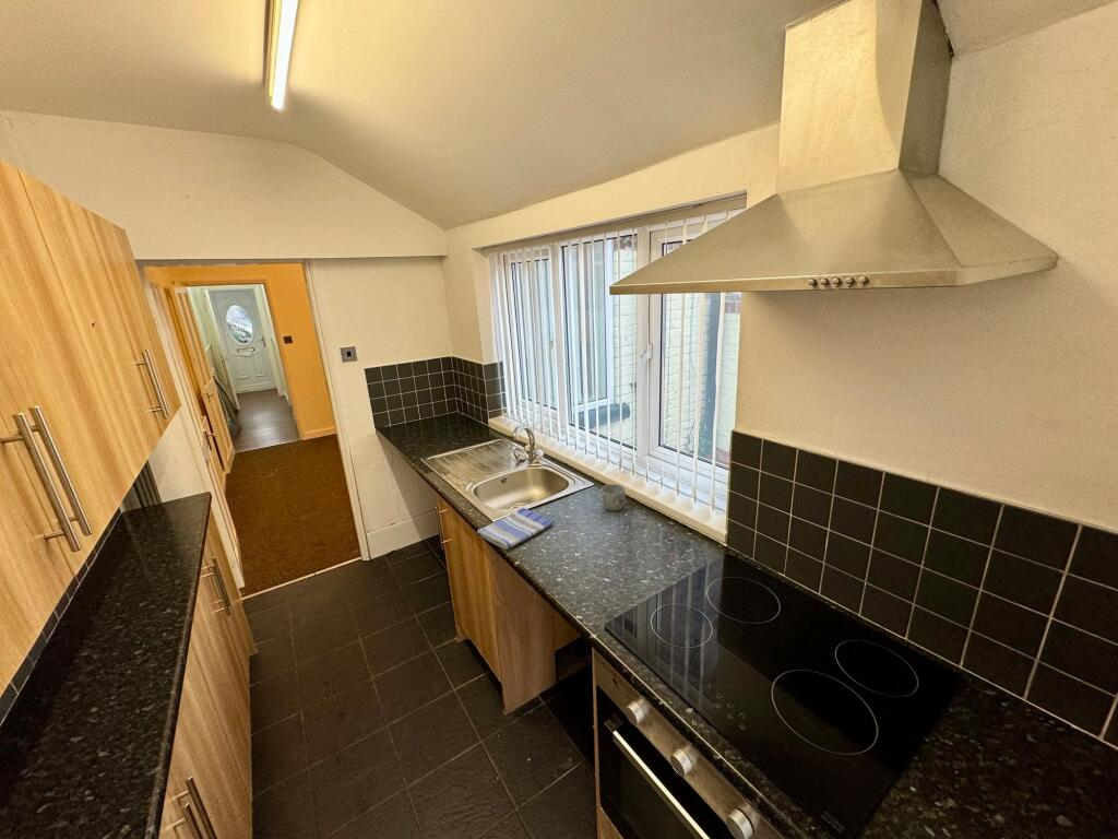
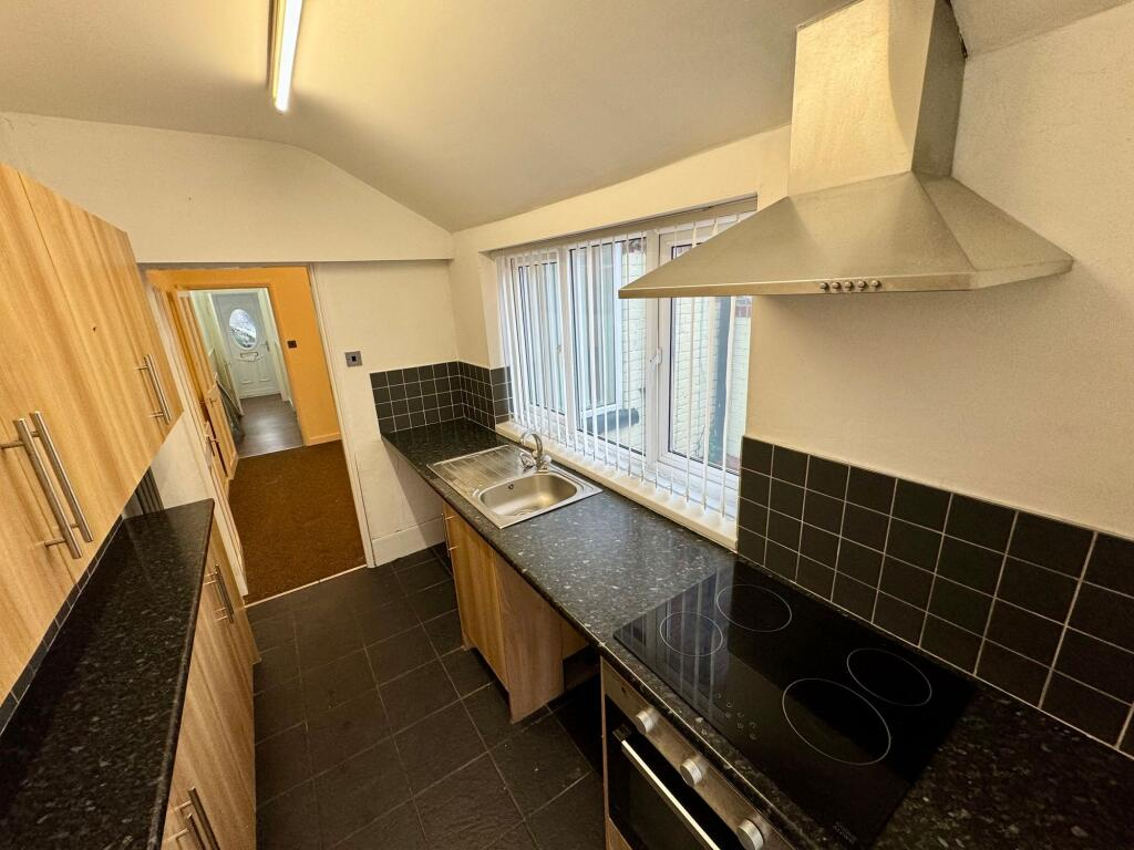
- dish towel (515, 527)
- mug (610, 498)
